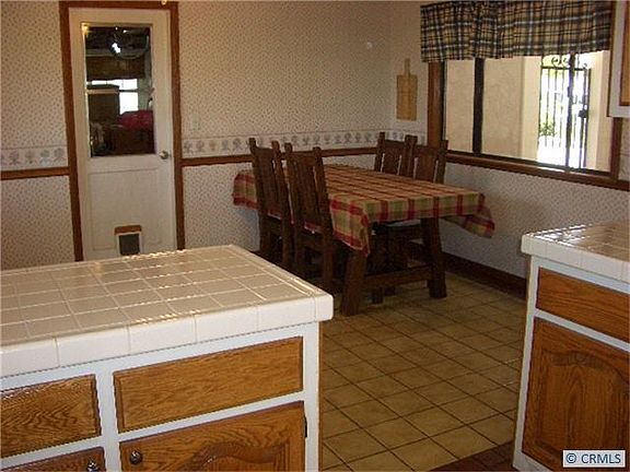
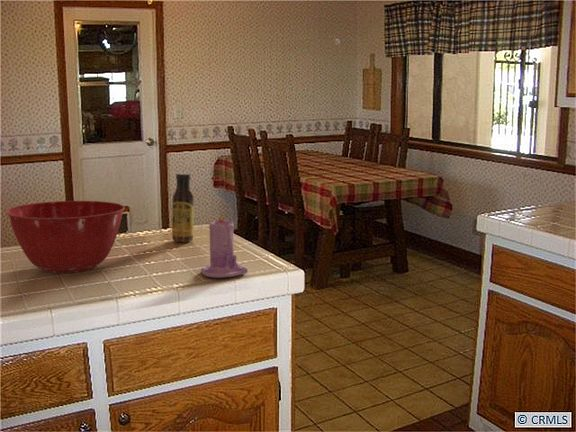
+ candle (221, 242)
+ mixing bowl (68, 237)
+ sauce bottle (182, 207)
